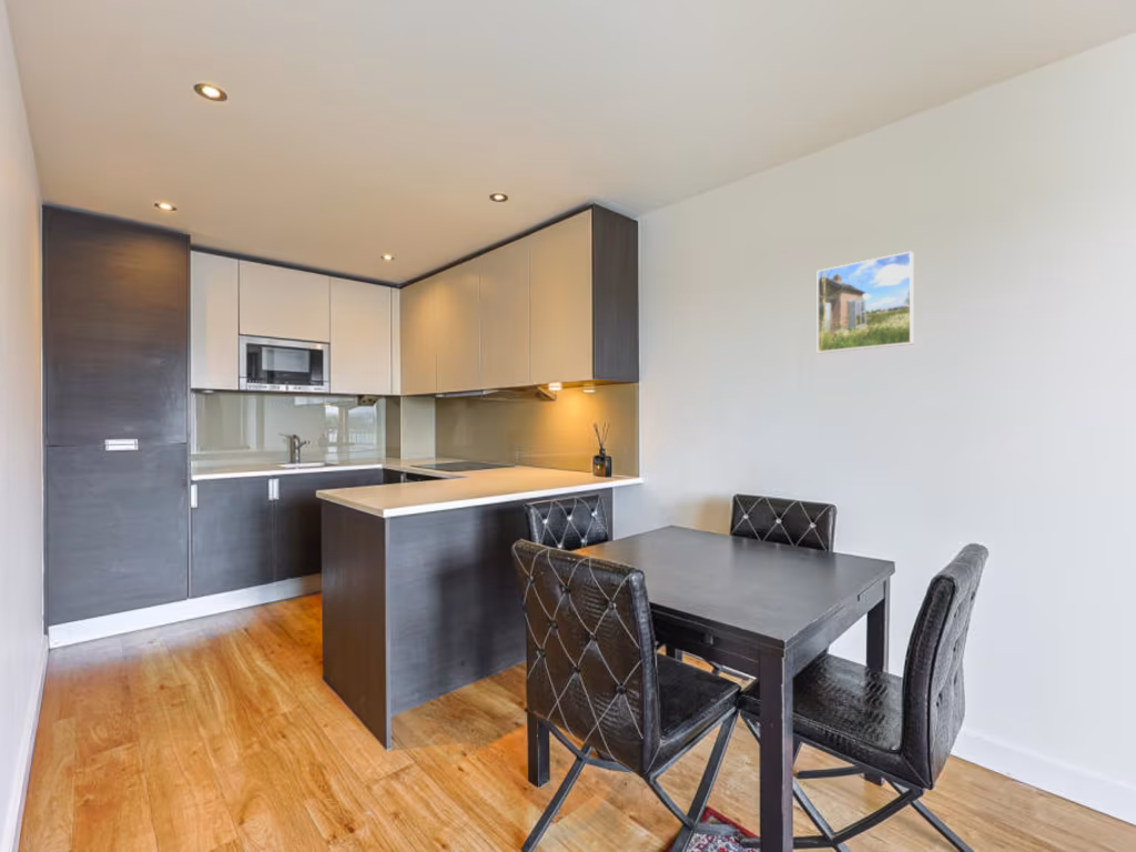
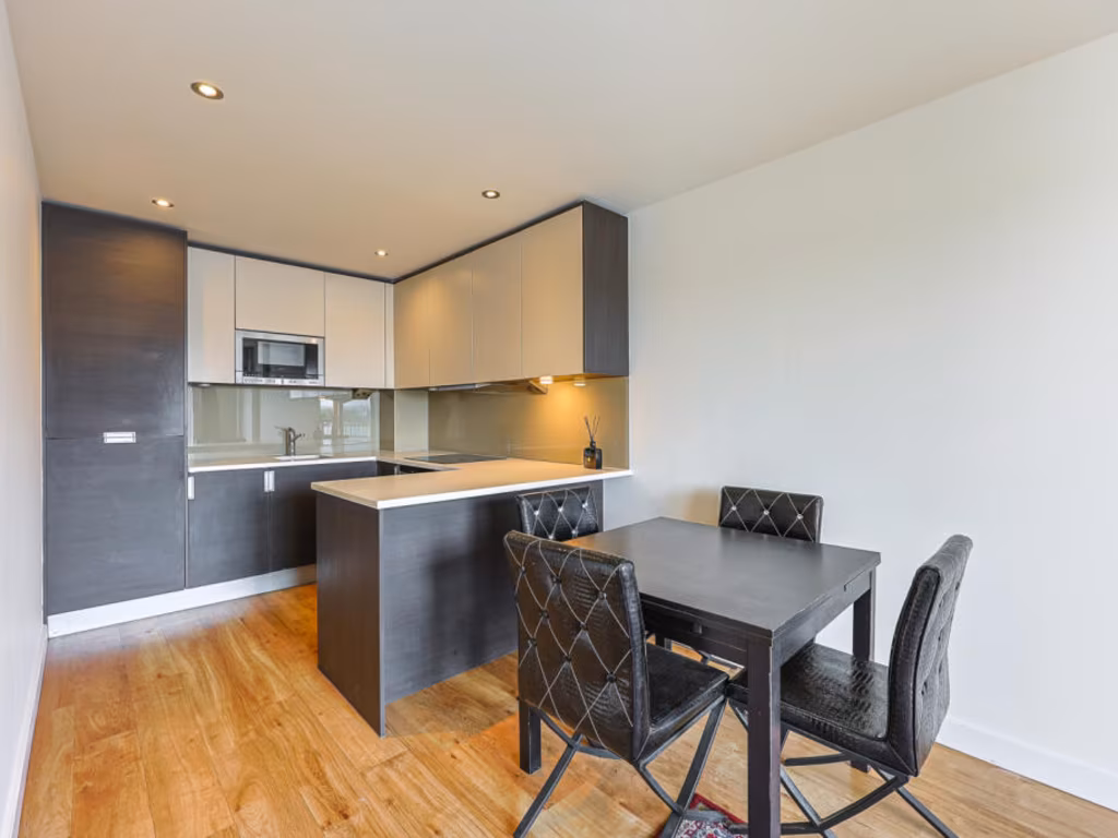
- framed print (862, 305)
